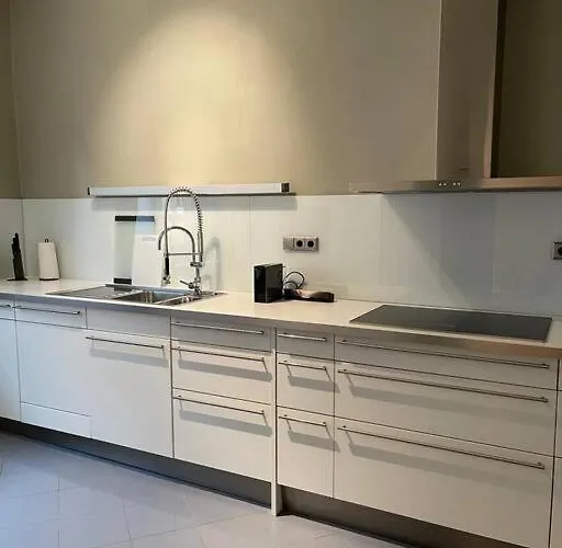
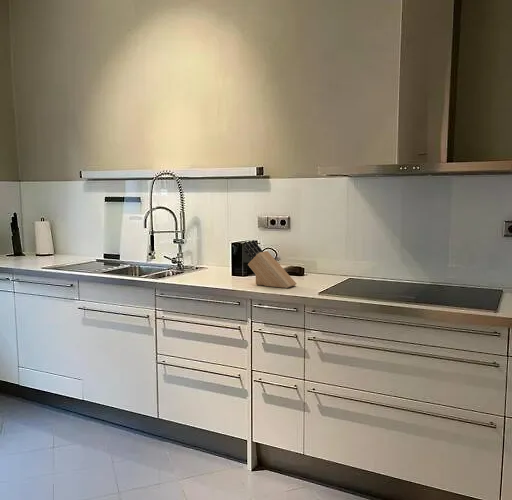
+ knife block (268, 263)
